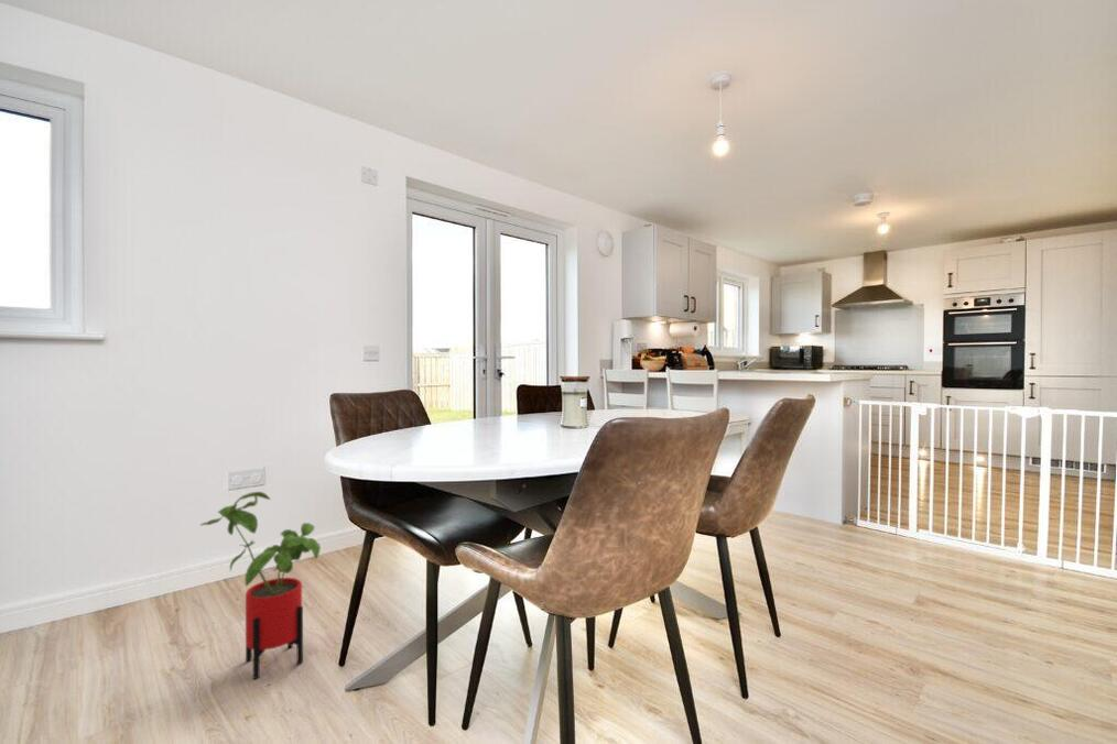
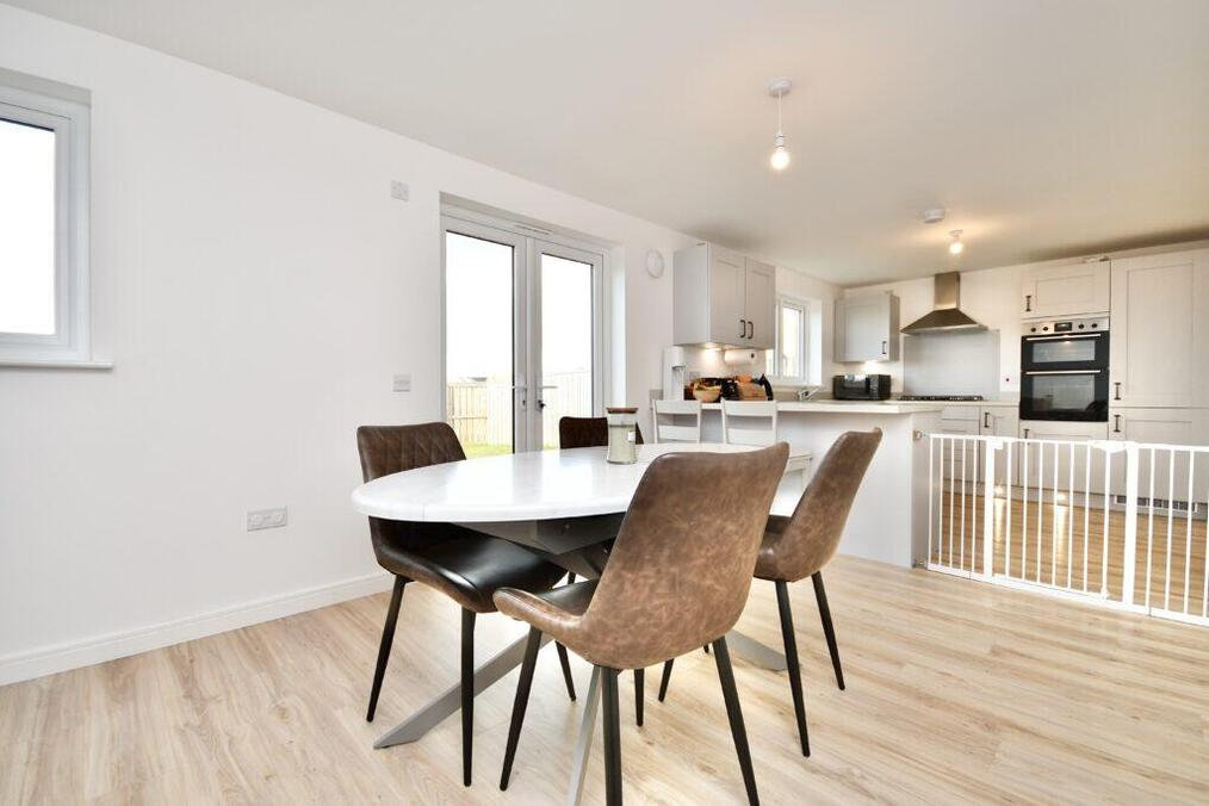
- house plant (271, 579)
